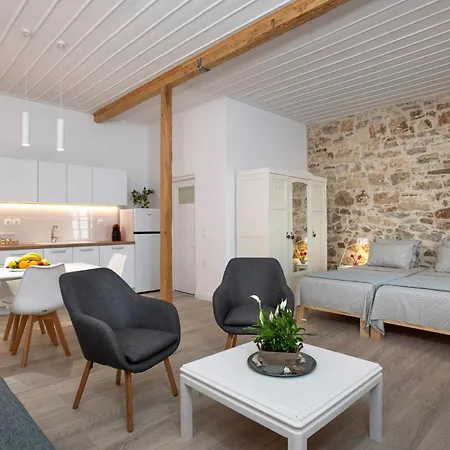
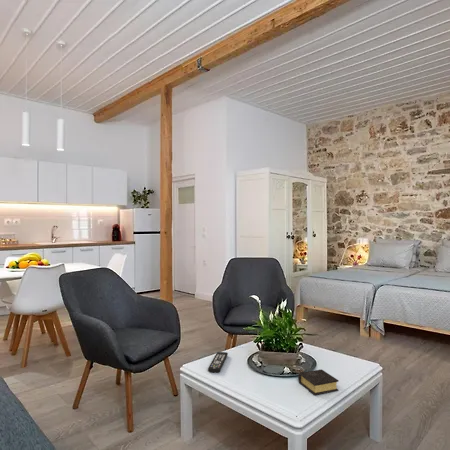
+ remote control (218, 361)
+ book (317, 381)
